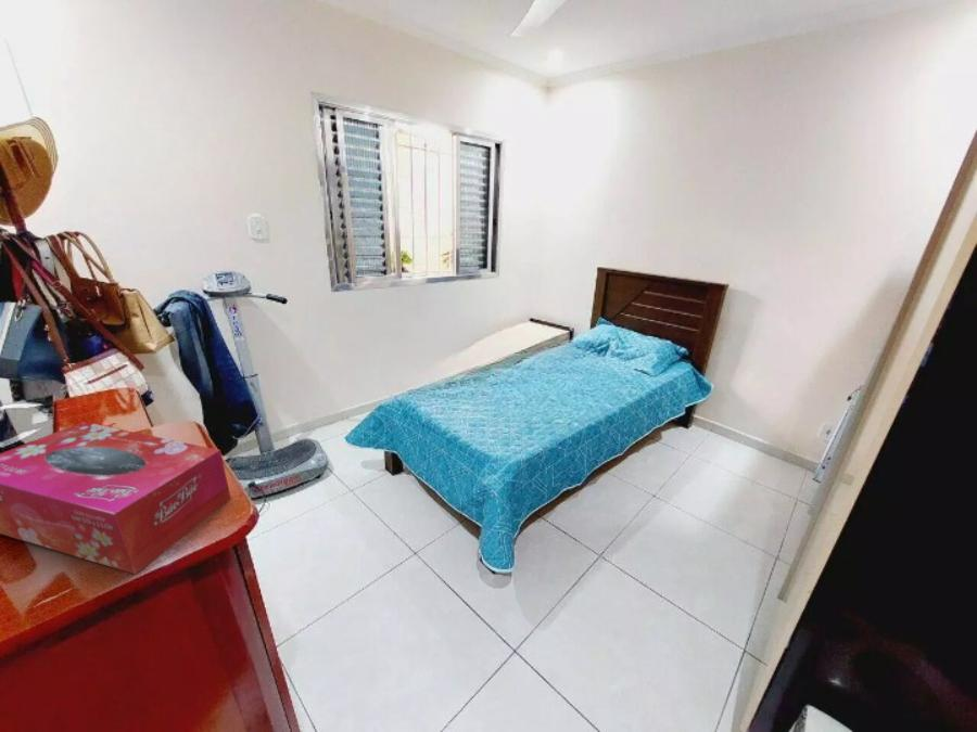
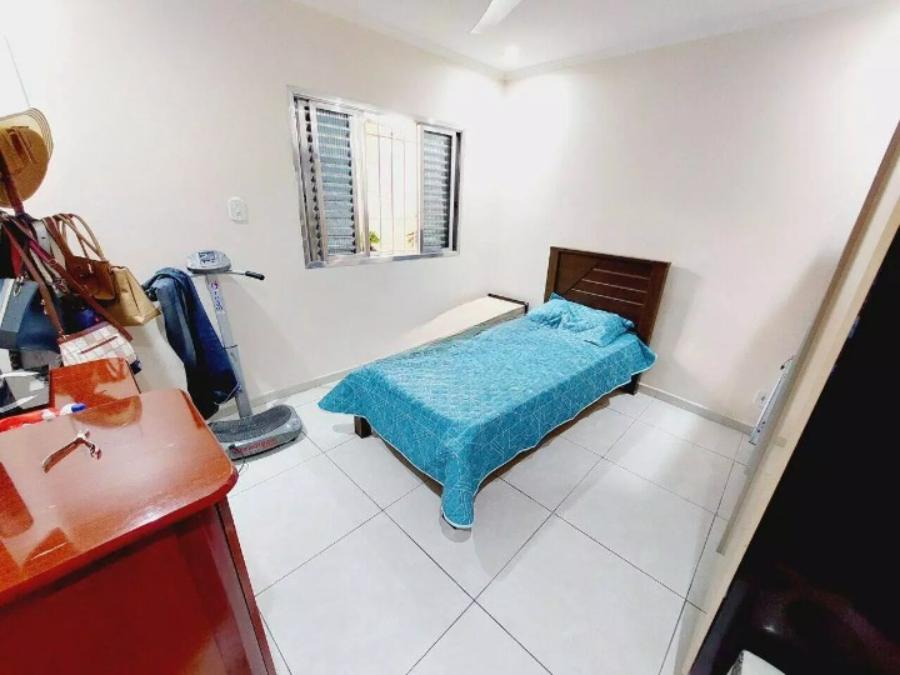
- tissue box (105, 487)
